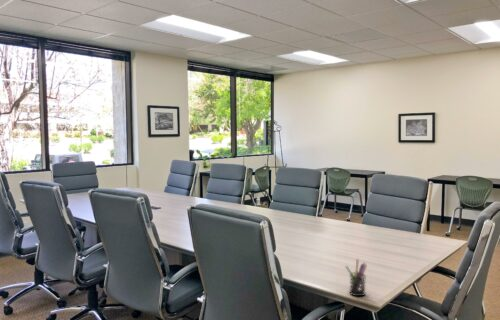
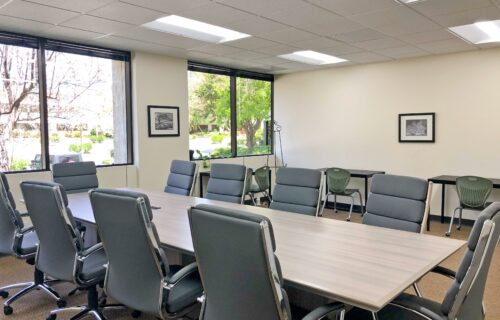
- pen holder (355, 277)
